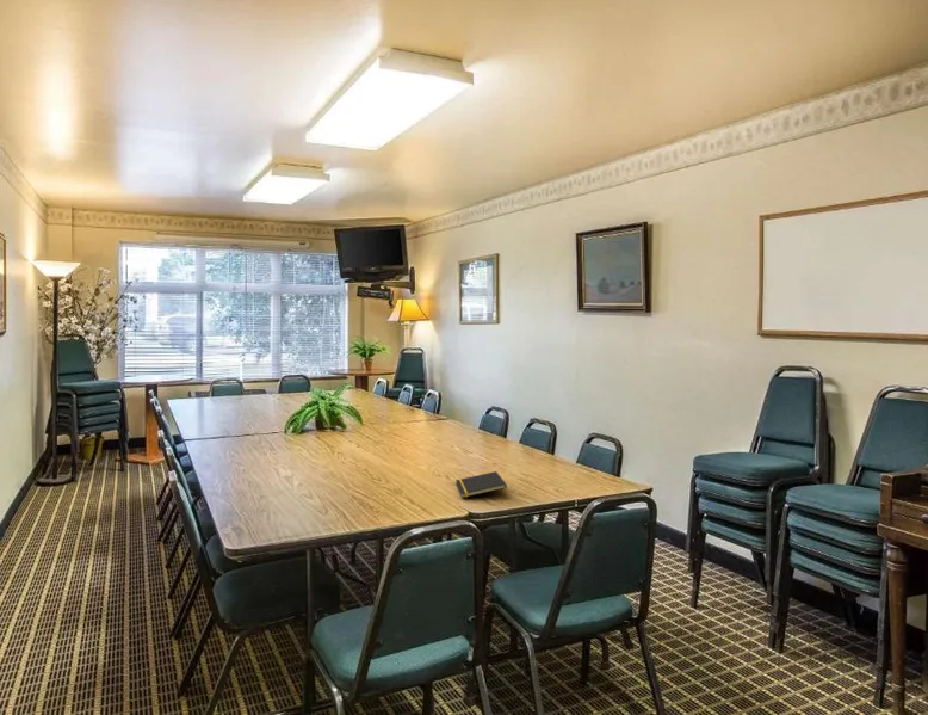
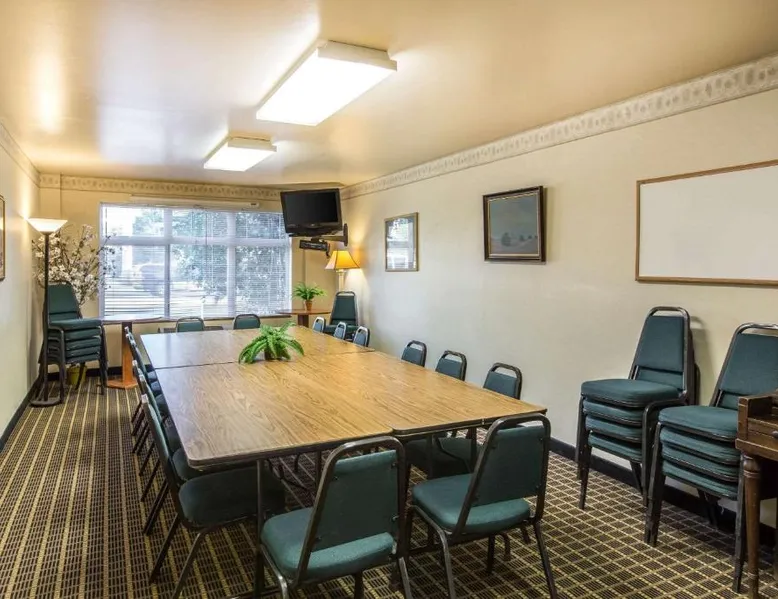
- notepad (480, 483)
